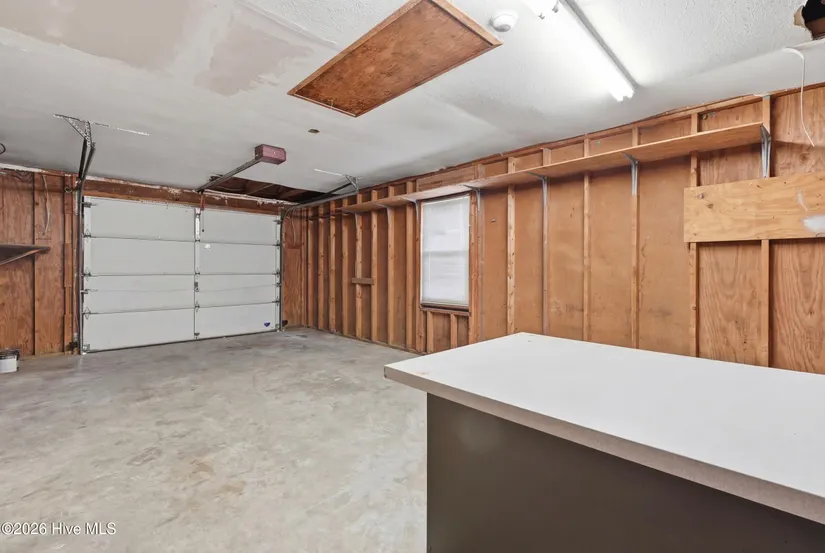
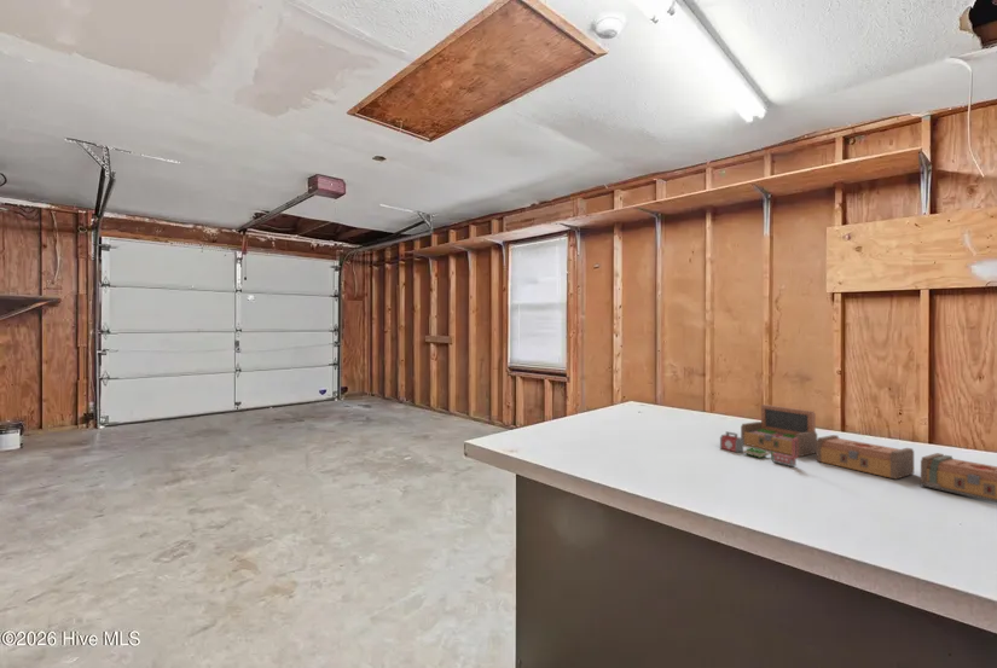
+ tool box (852, 446)
